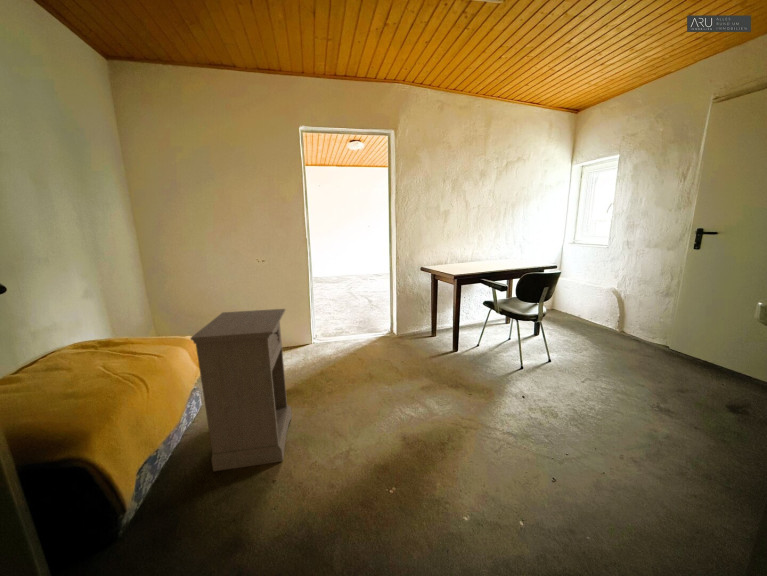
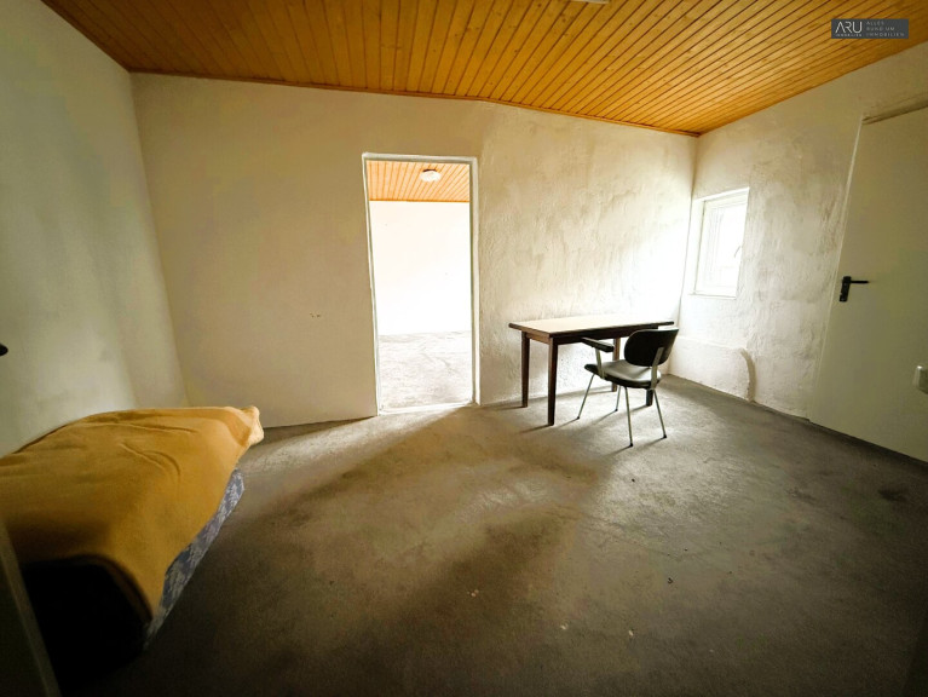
- nightstand (251, 383)
